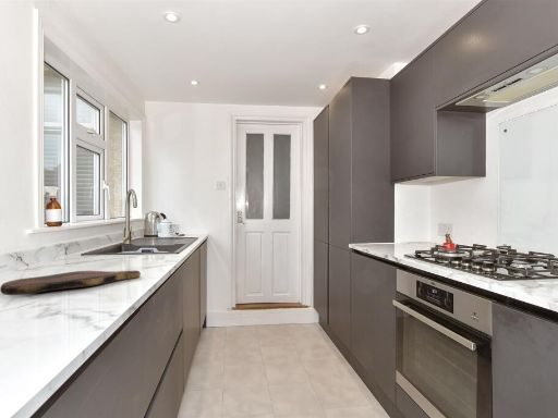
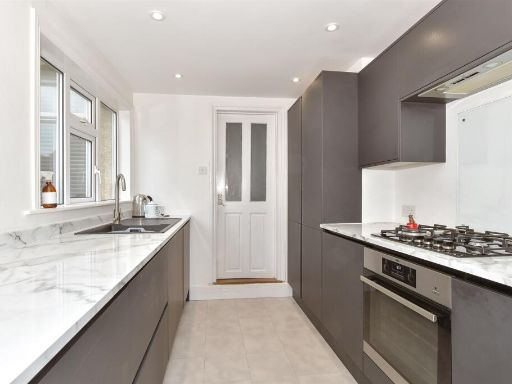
- cutting board (76, 279)
